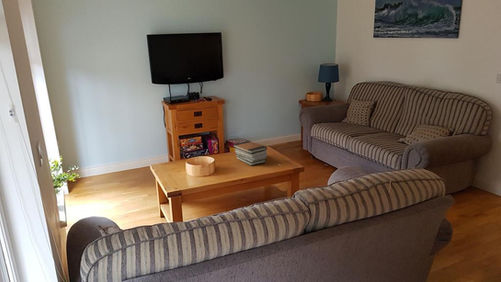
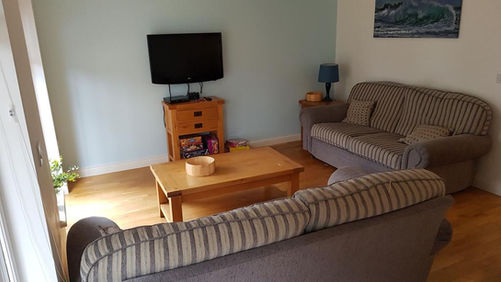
- book stack (250, 152)
